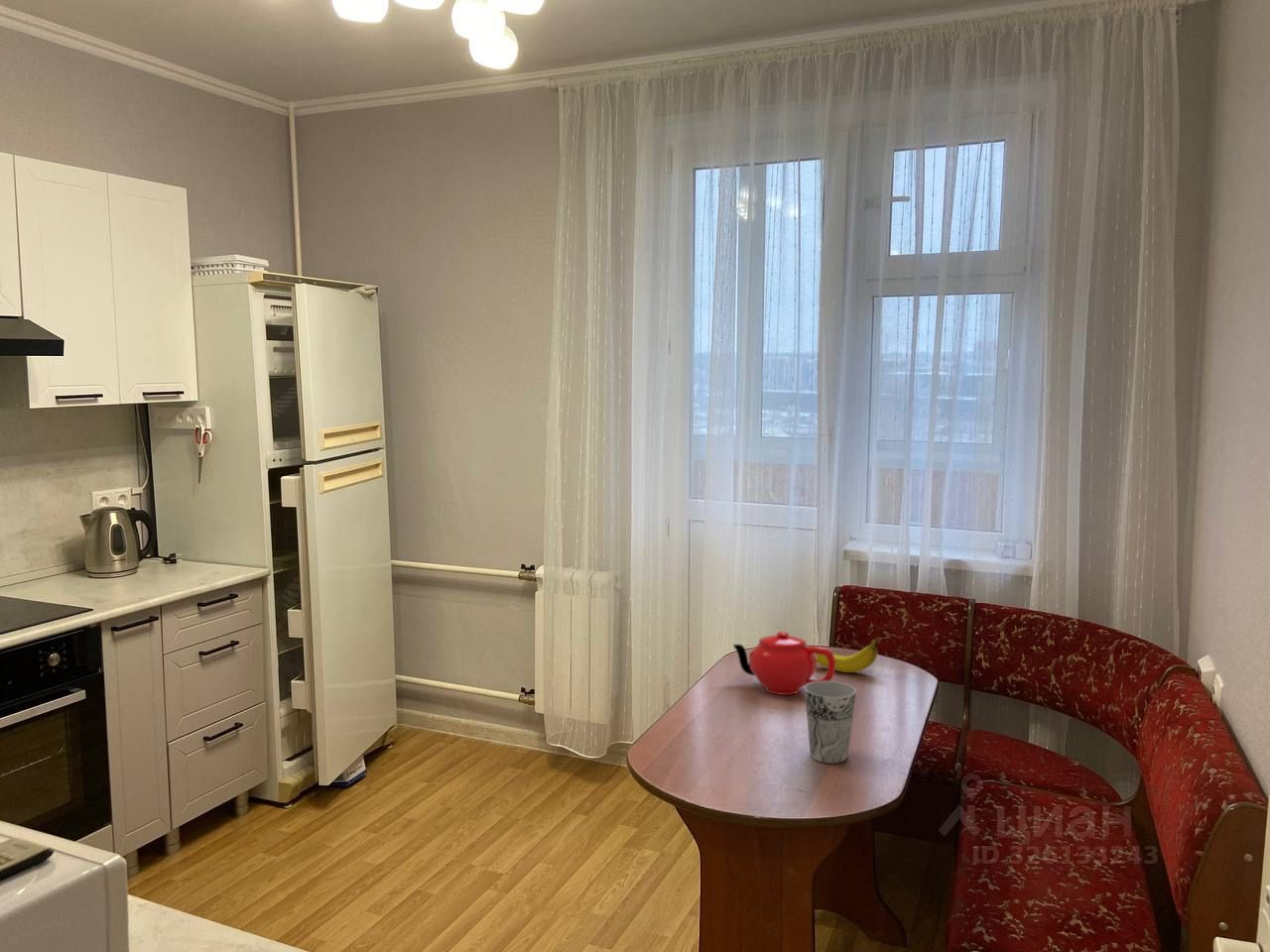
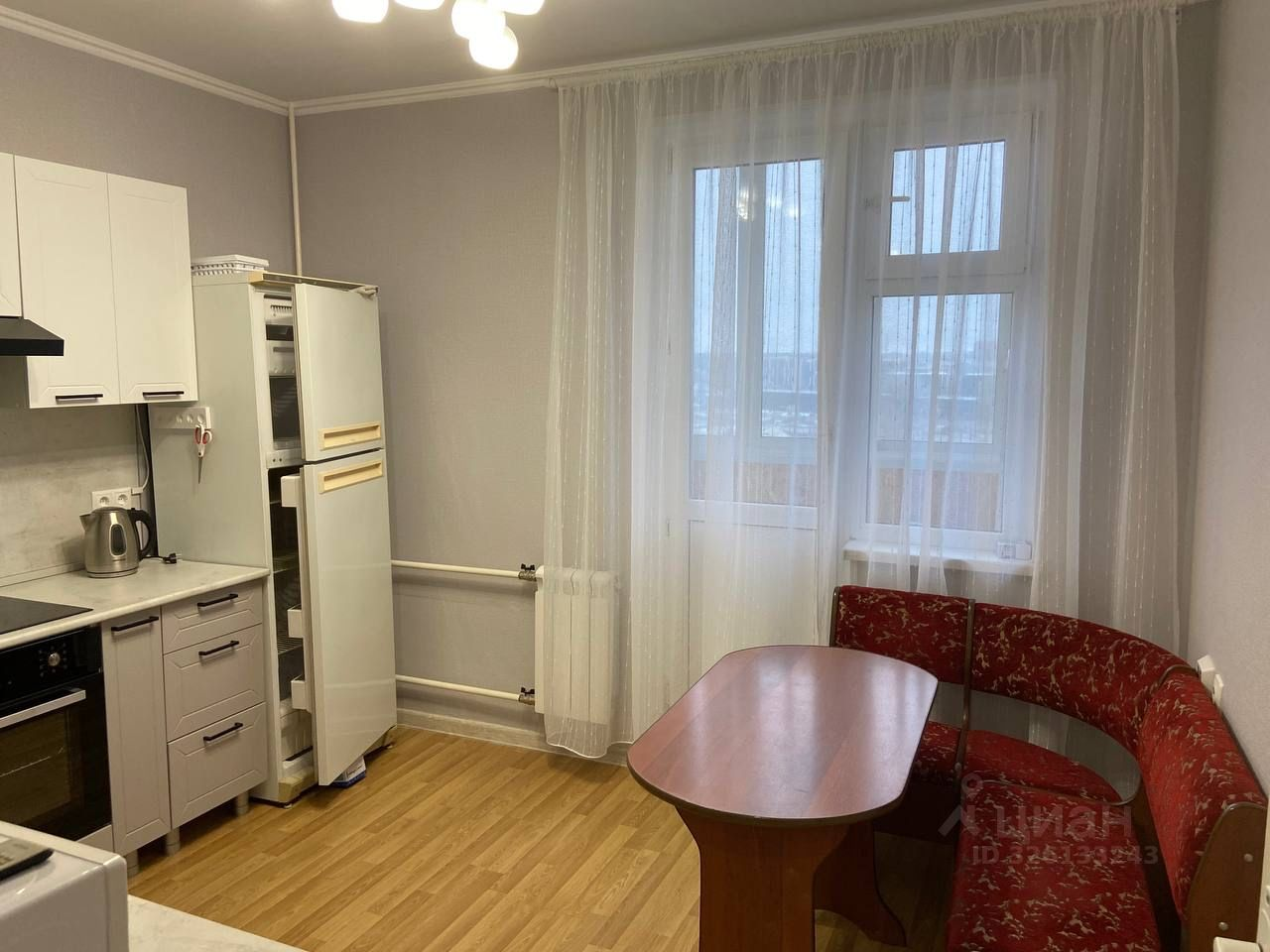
- fruit (840, 655)
- cup (829, 722)
- teapot (782, 660)
